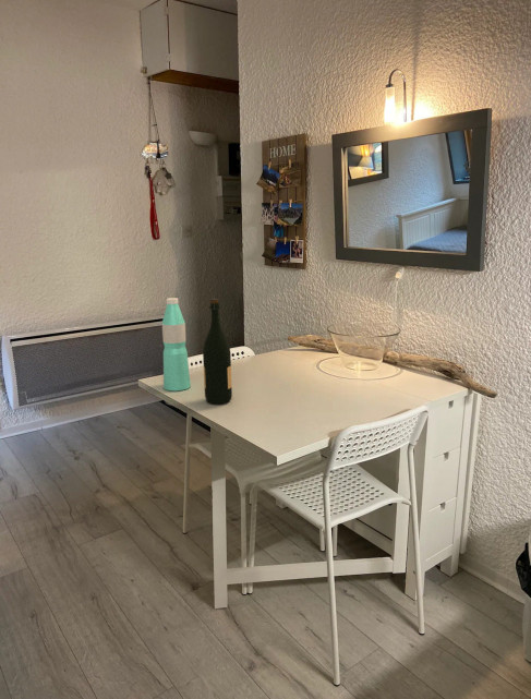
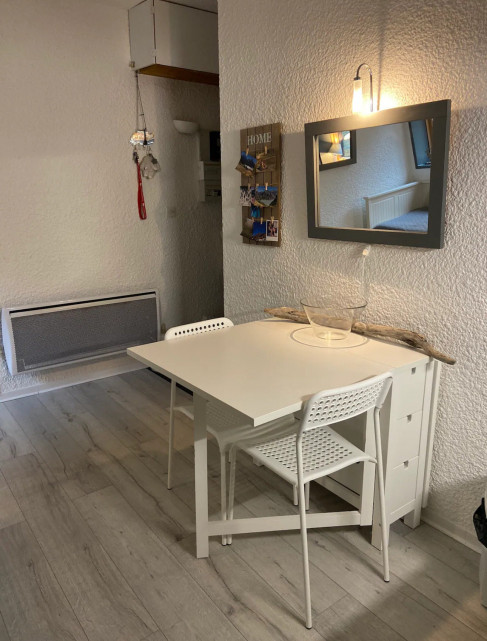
- wine bottle (216, 350)
- water bottle (174, 344)
